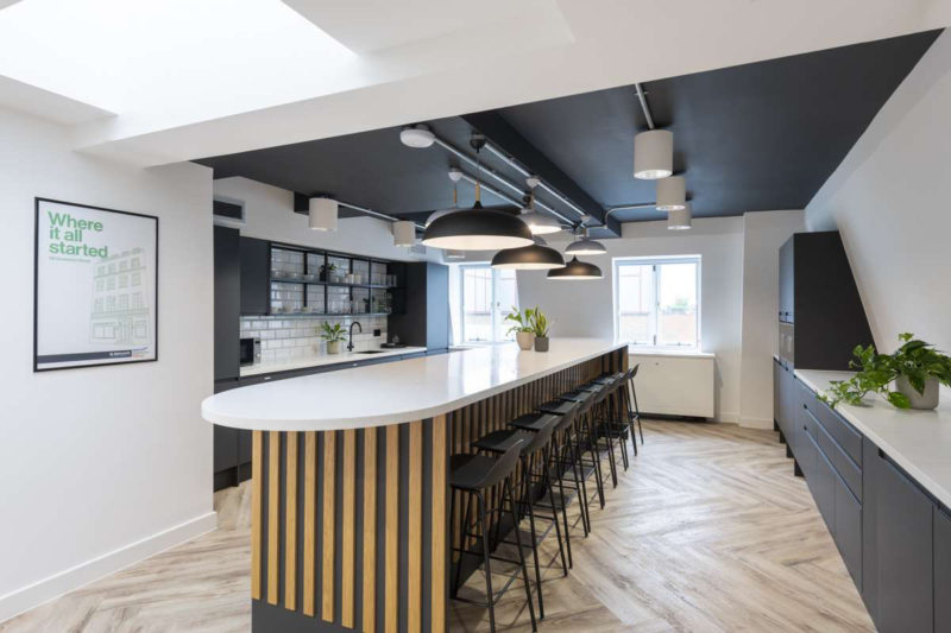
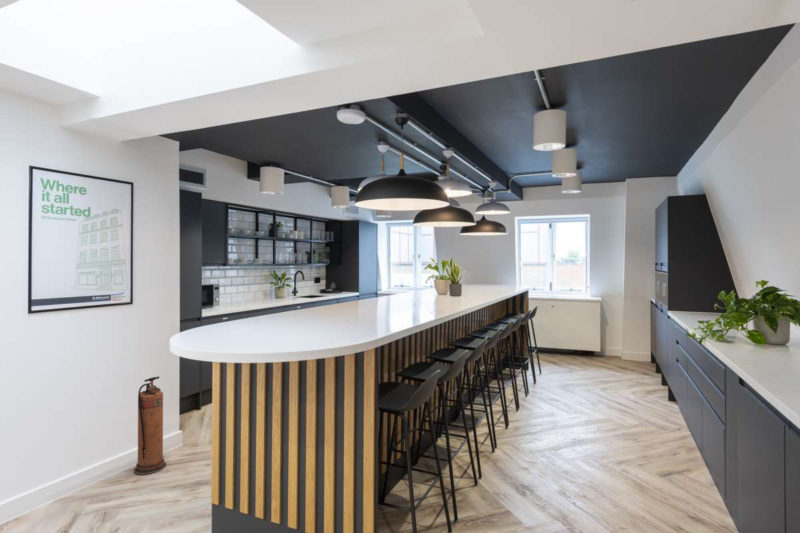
+ fire extinguisher (150, 422)
